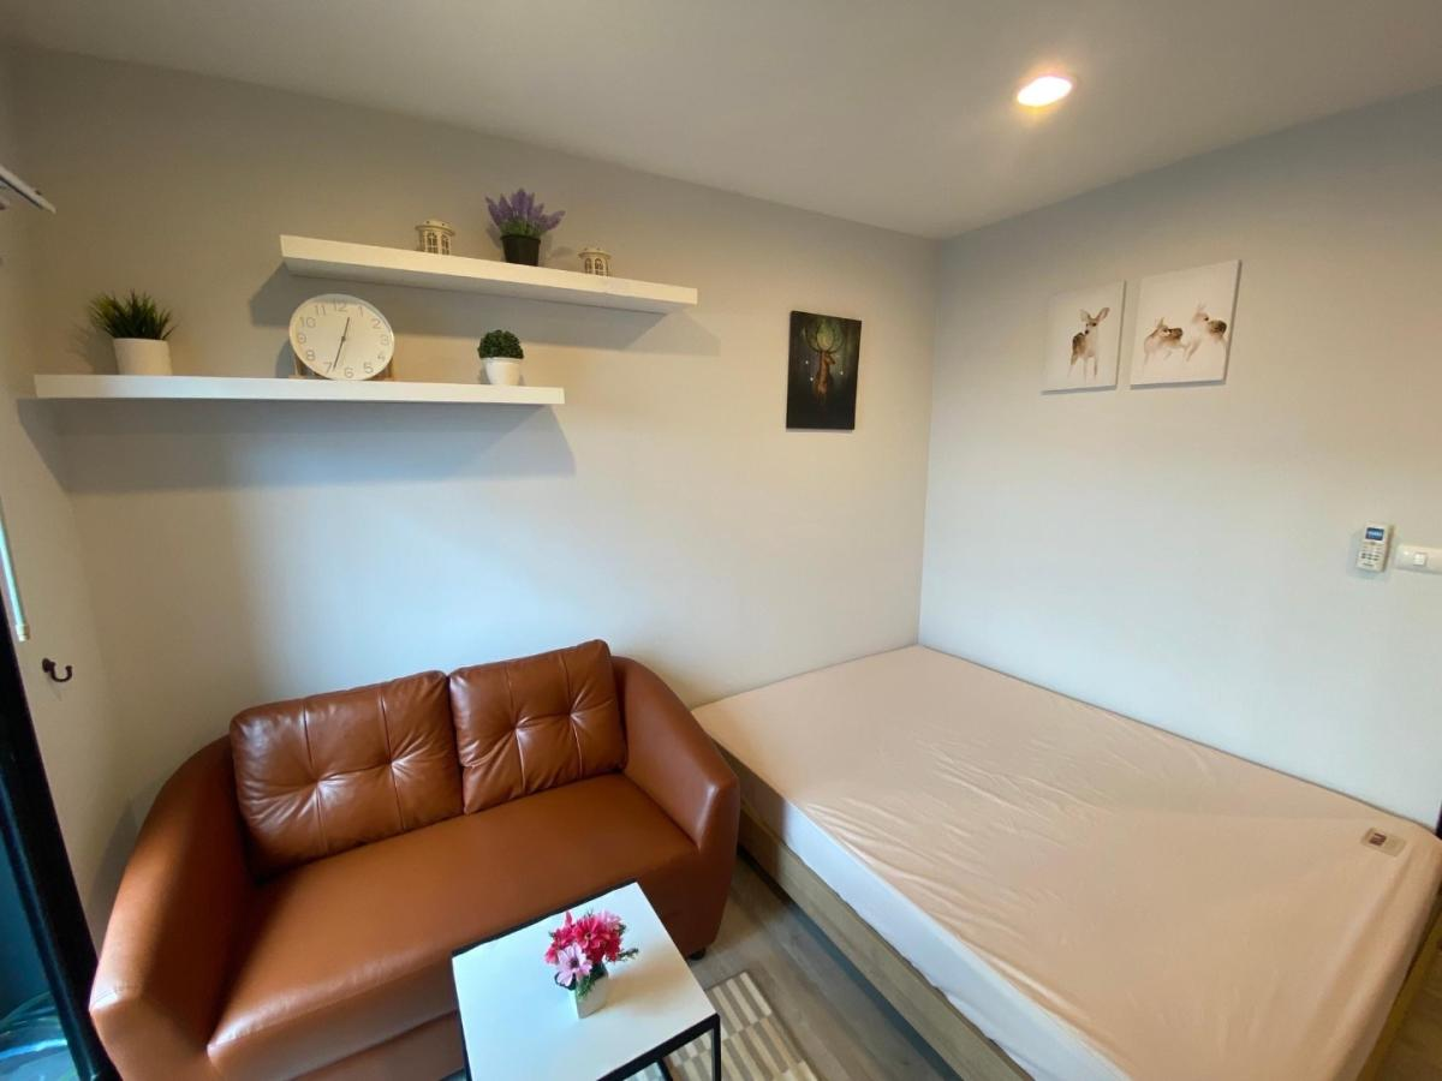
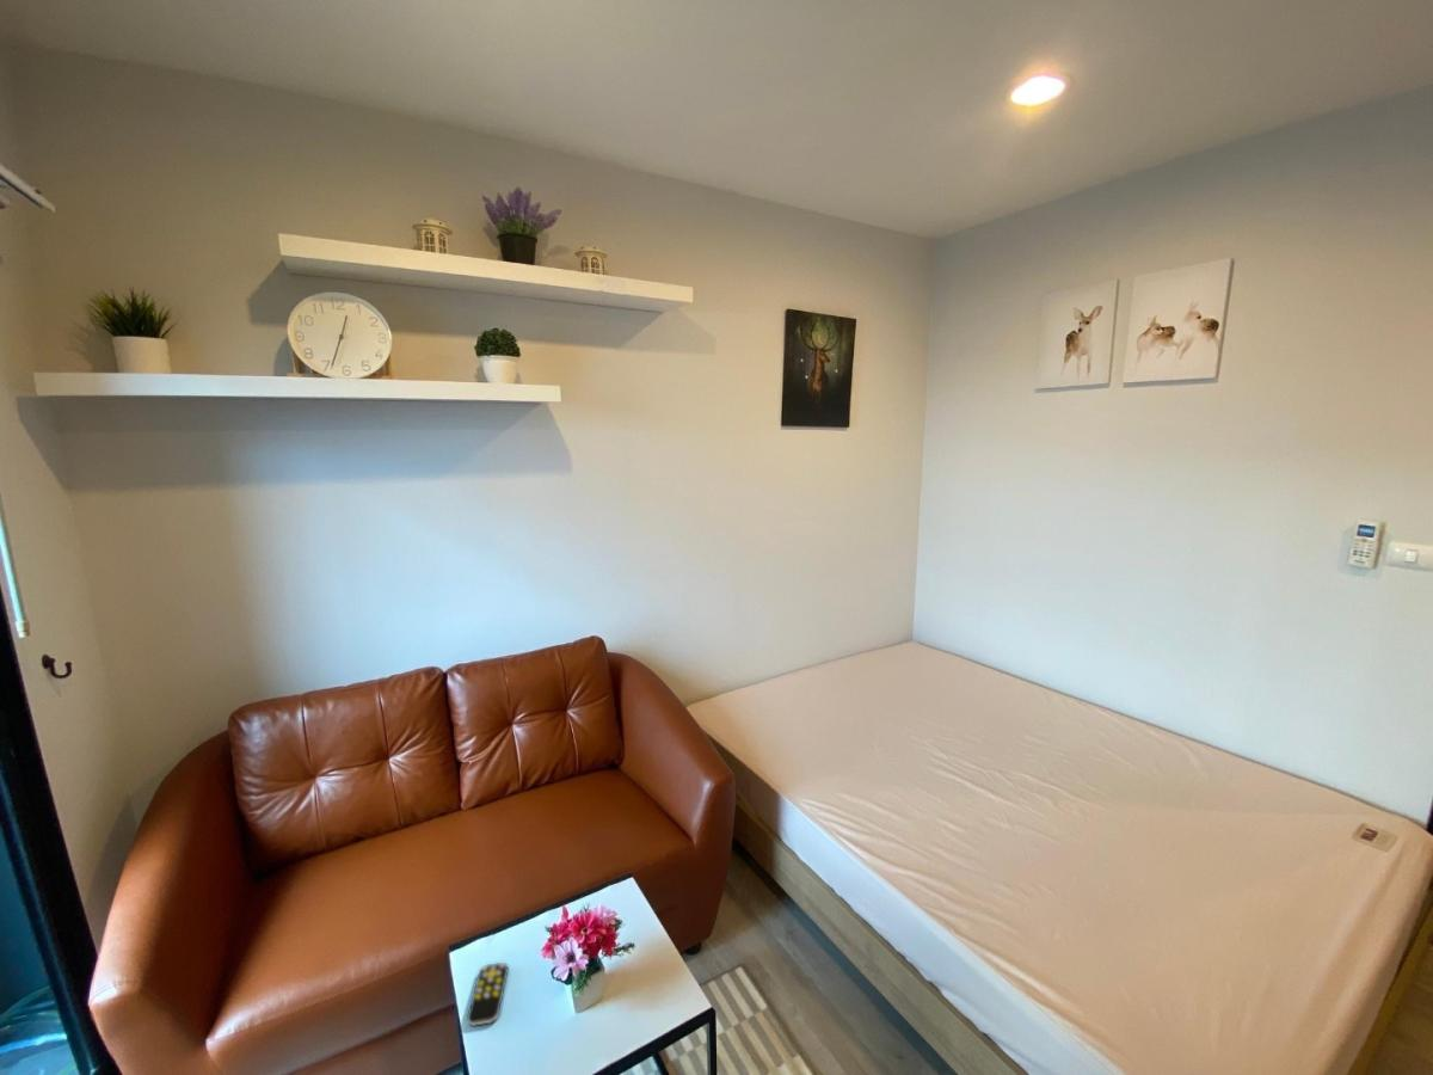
+ remote control (488, 991)
